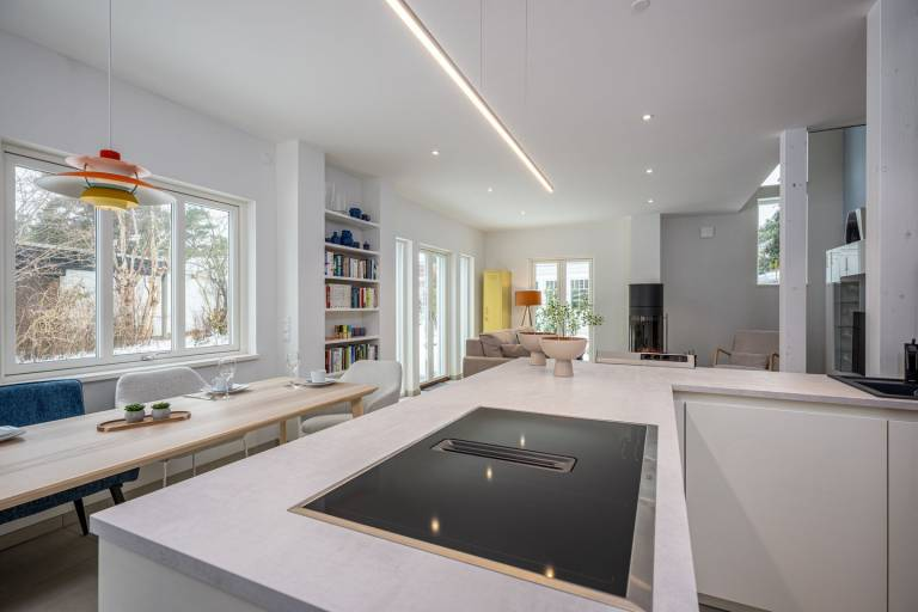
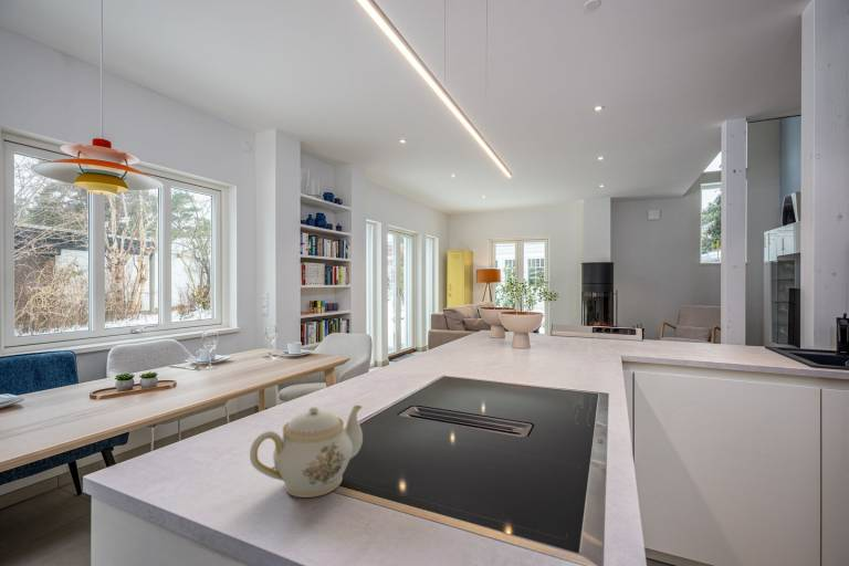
+ teapot (311, 446)
